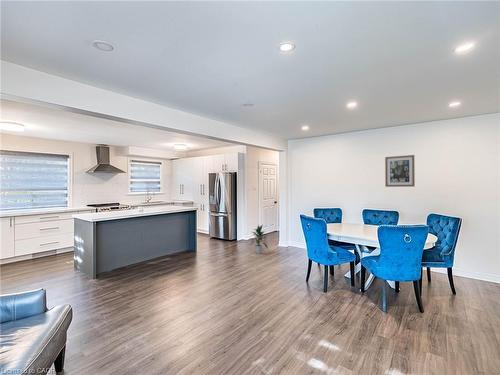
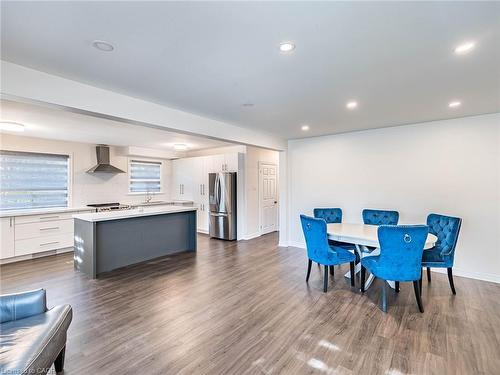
- wall art (399, 171)
- indoor plant (258, 239)
